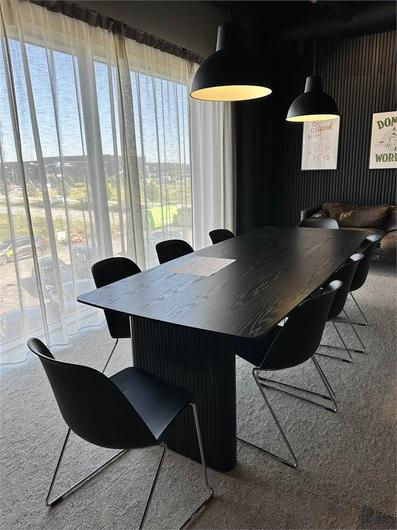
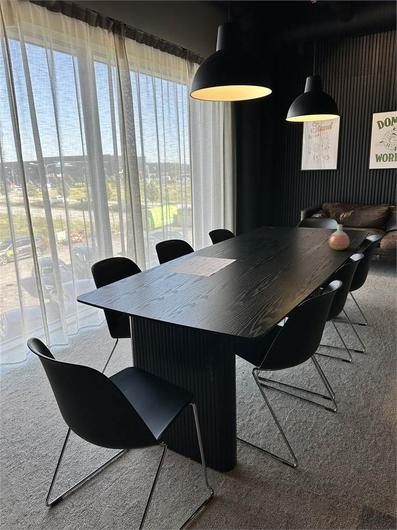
+ vase (339, 237)
